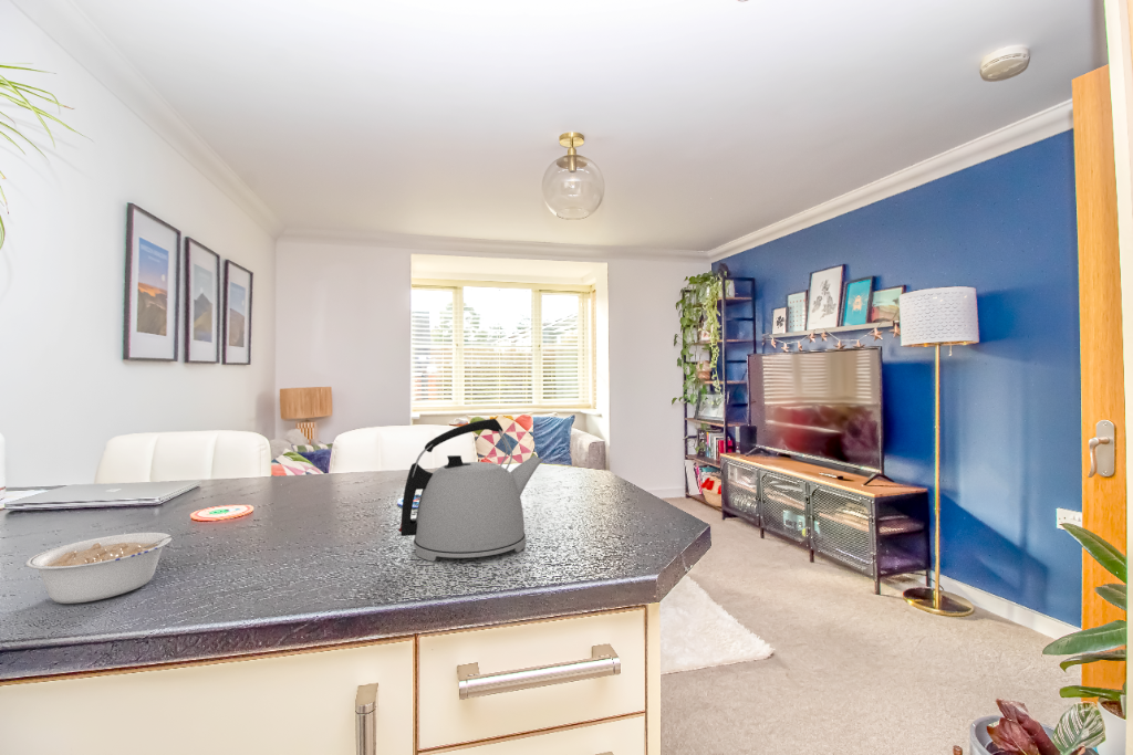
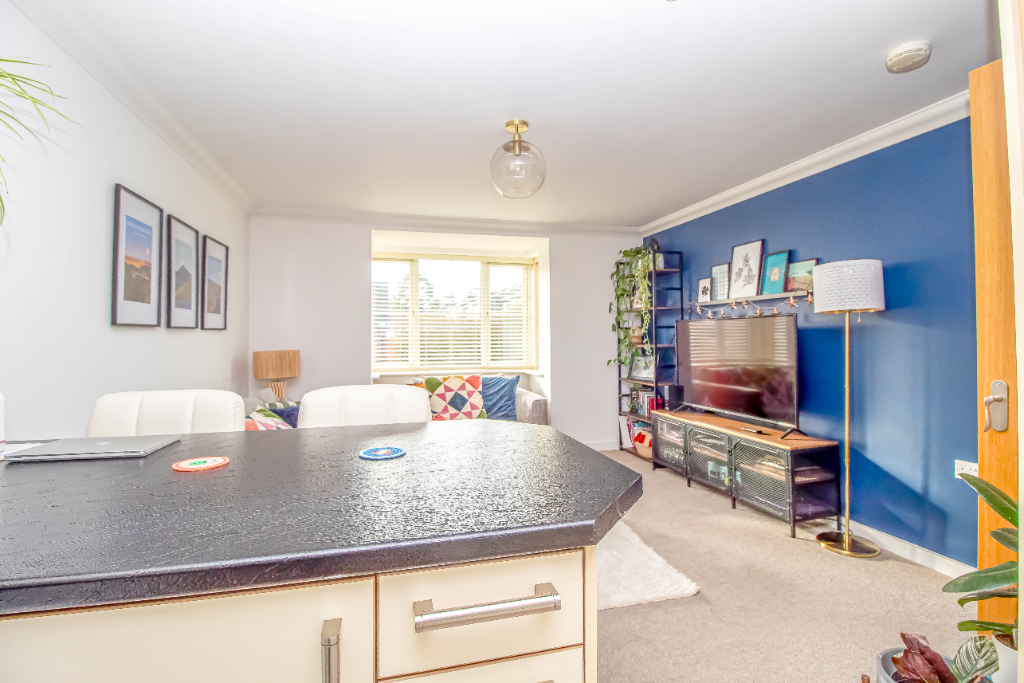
- legume (108, 562)
- kettle (474, 481)
